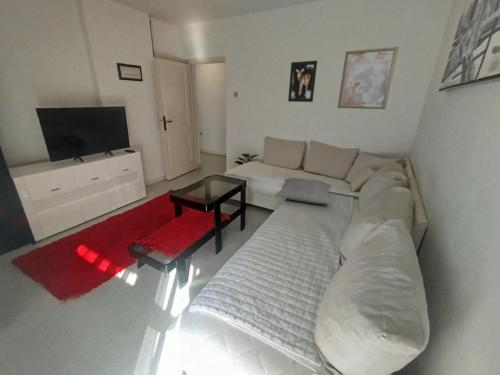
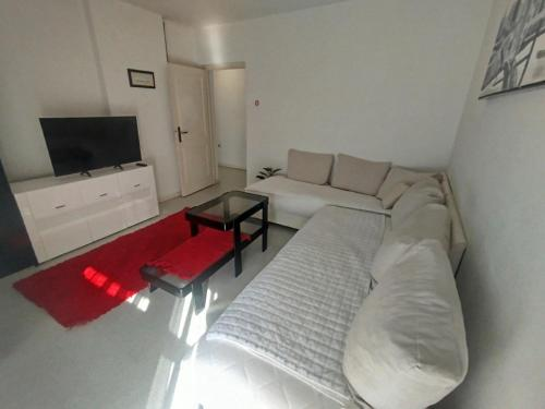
- wall art (365, 80)
- wall art (301, 82)
- pillow (305, 189)
